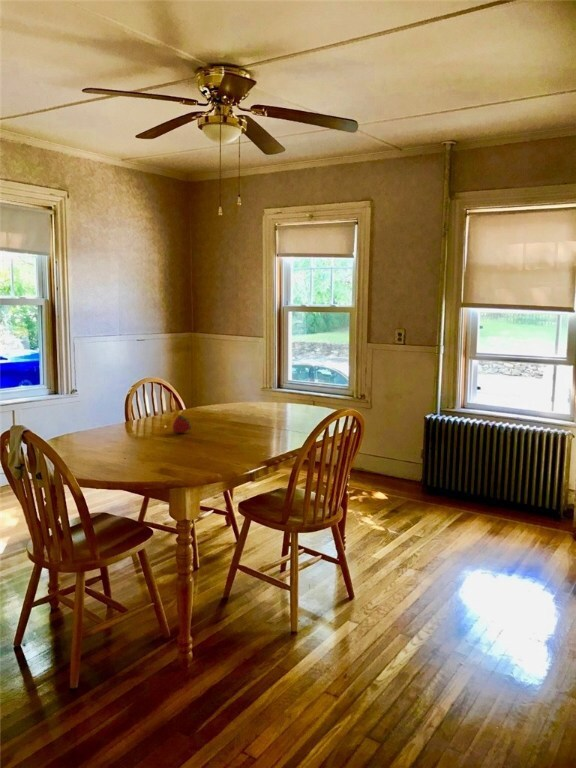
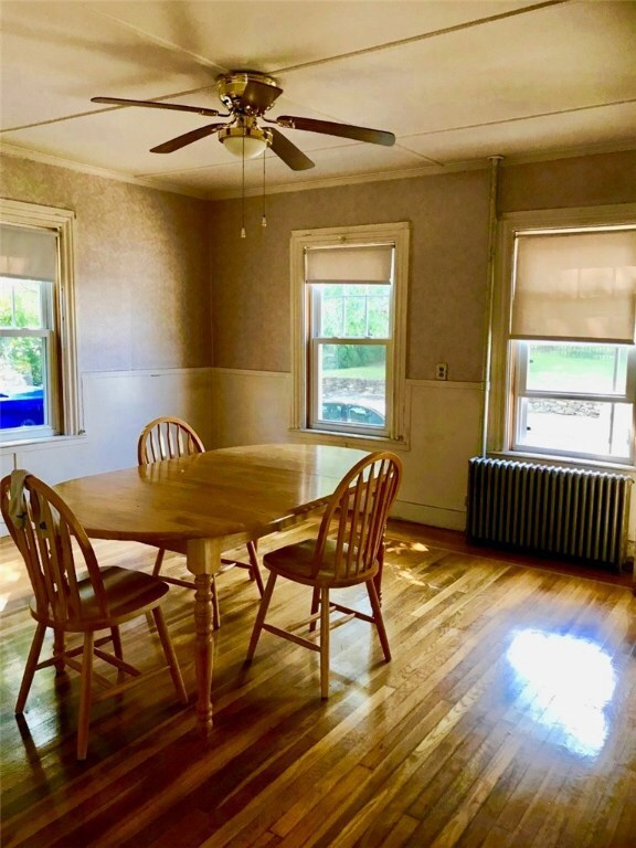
- fruit (182, 423)
